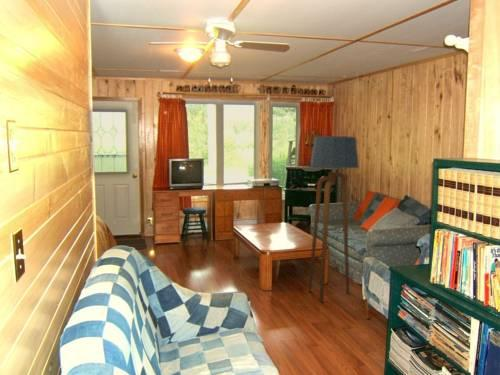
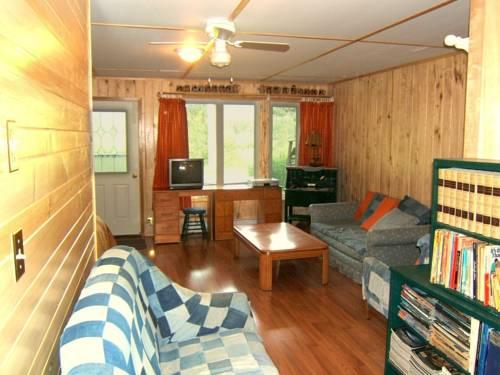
- floor lamp (328, 217)
